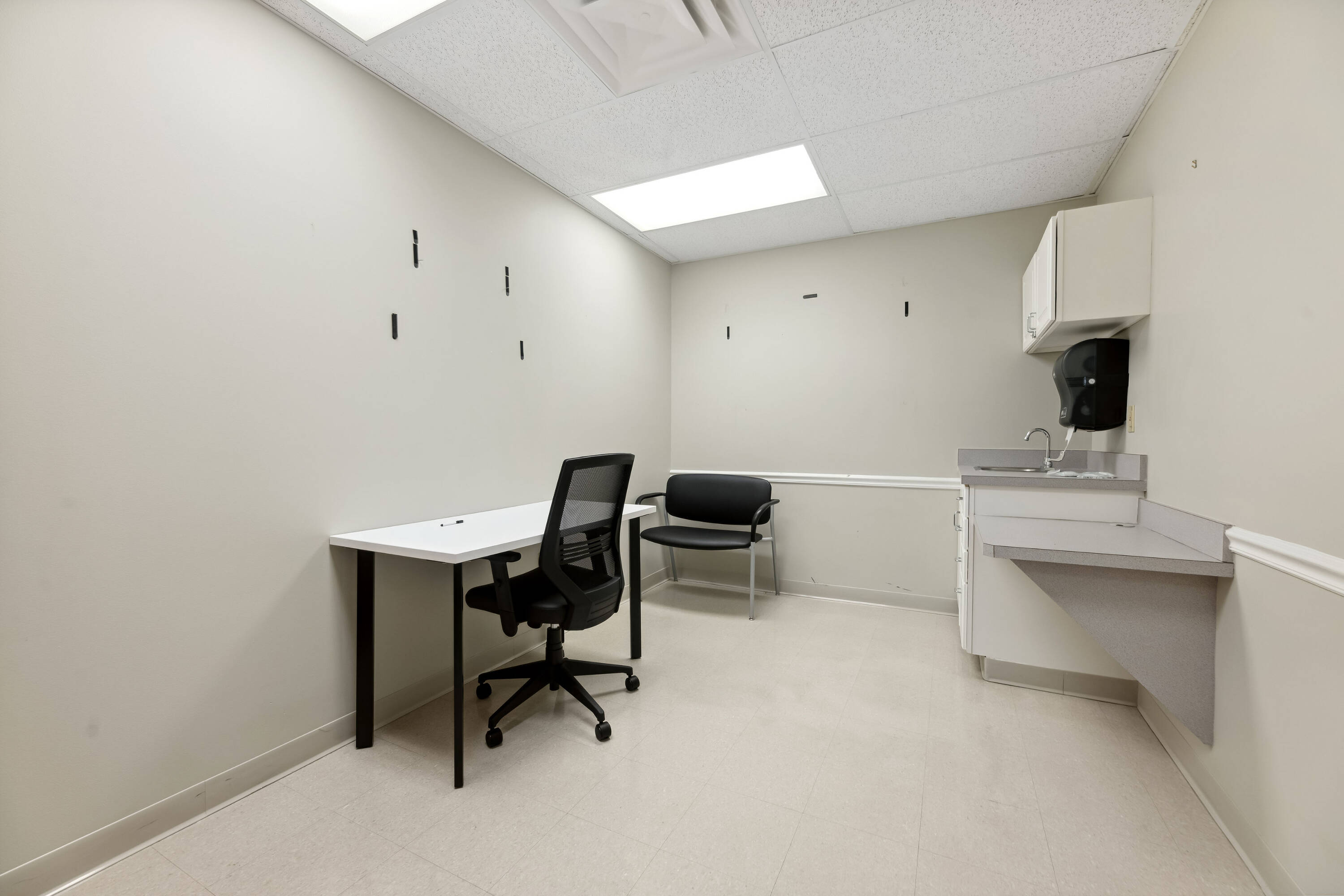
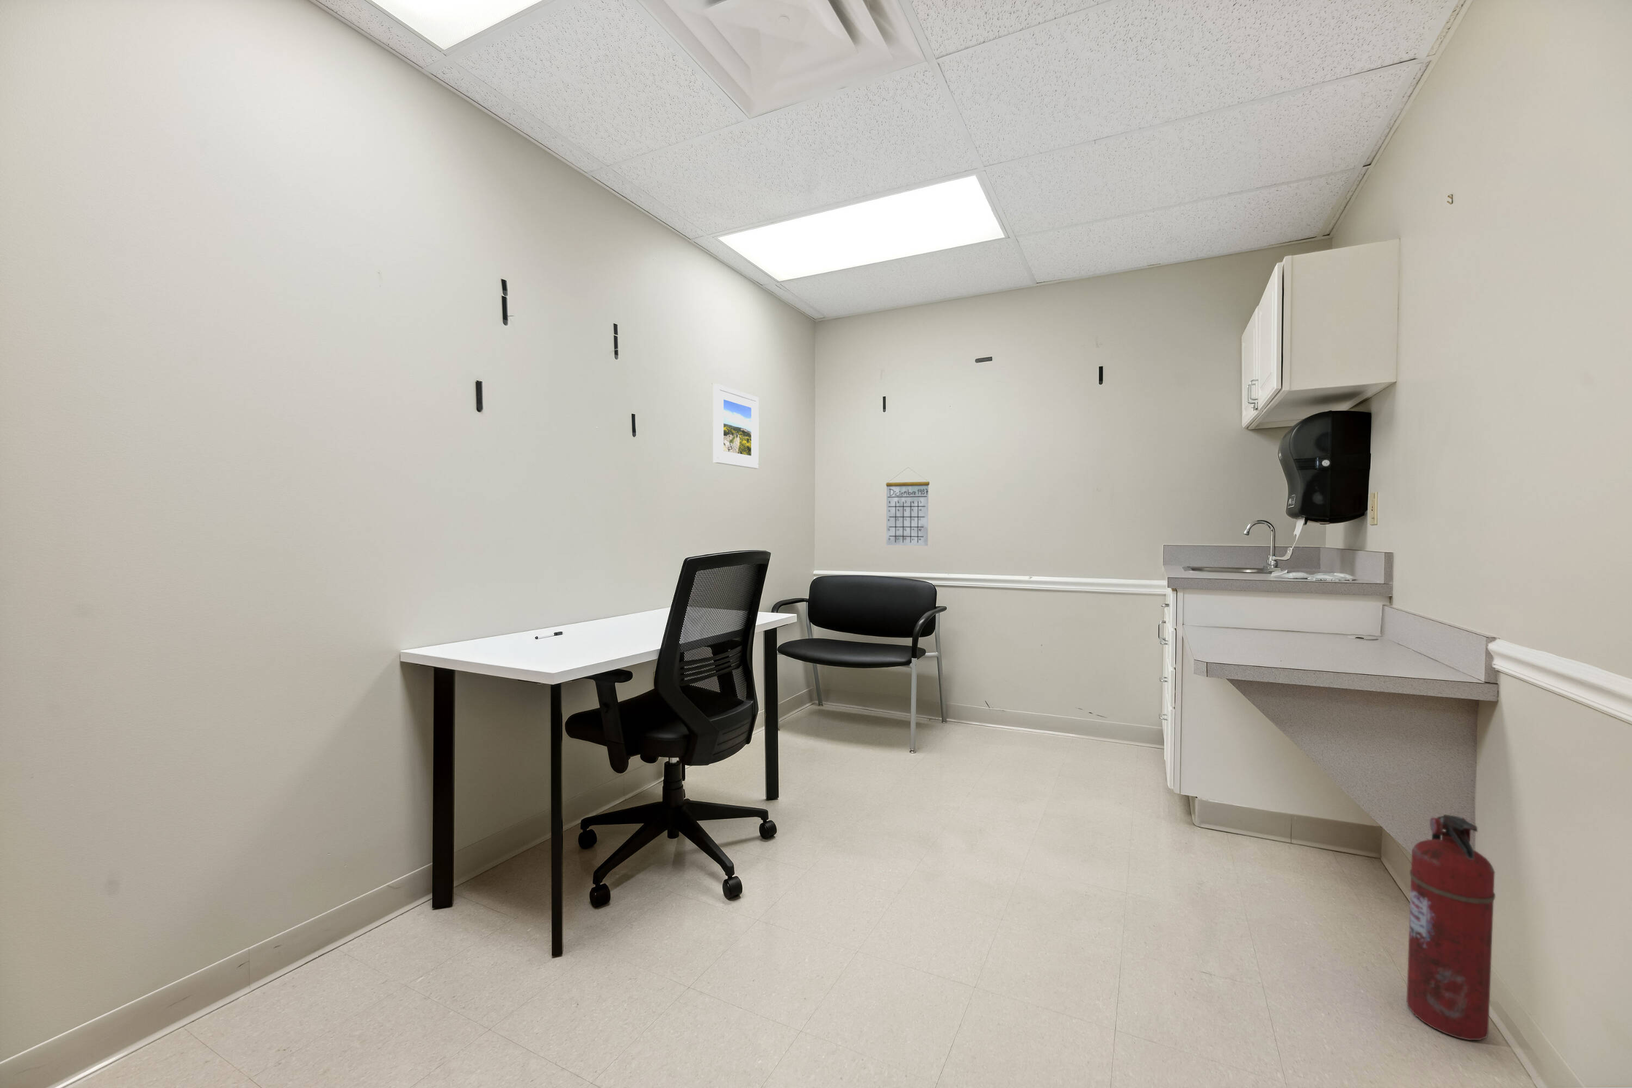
+ fire extinguisher (1449, 914)
+ calendar (907, 506)
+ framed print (737, 429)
